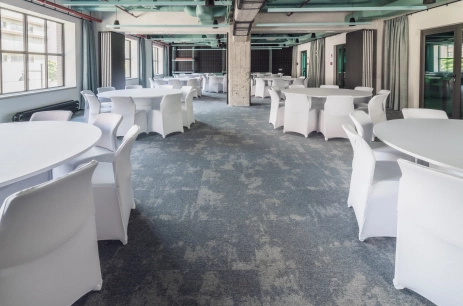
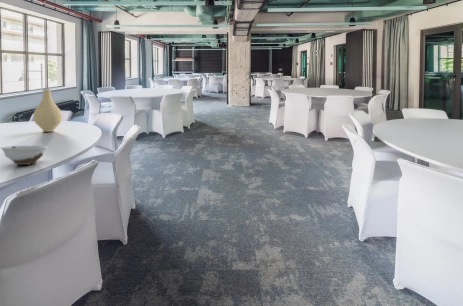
+ vase (47, 110)
+ bowl (25, 155)
